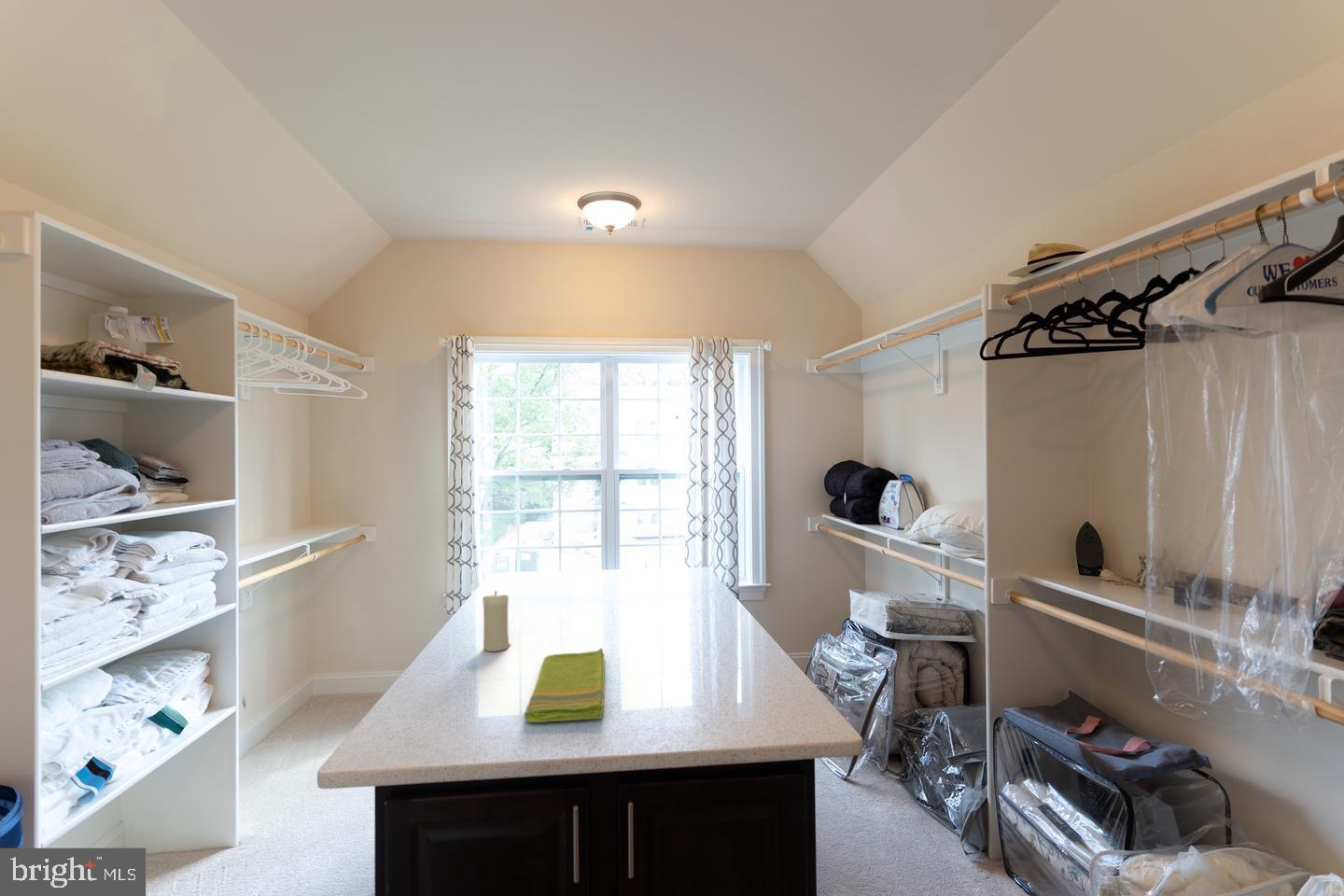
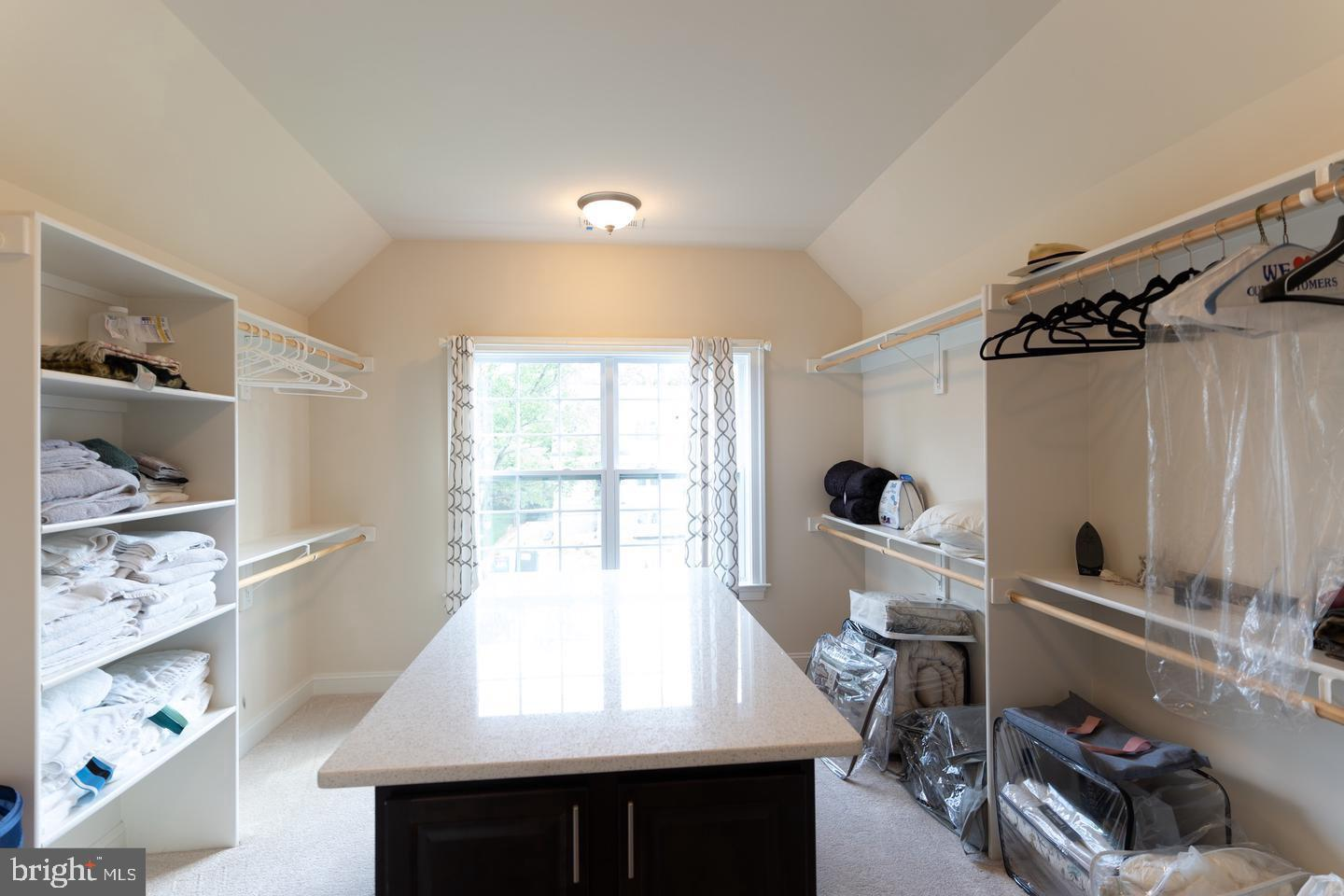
- dish towel (569, 679)
- candle (497, 619)
